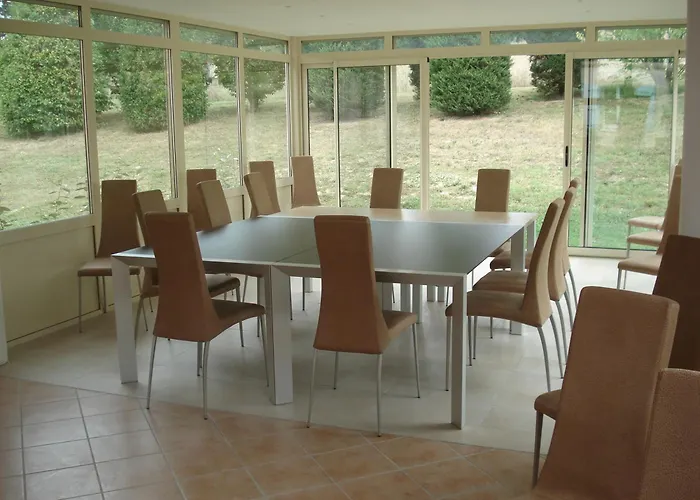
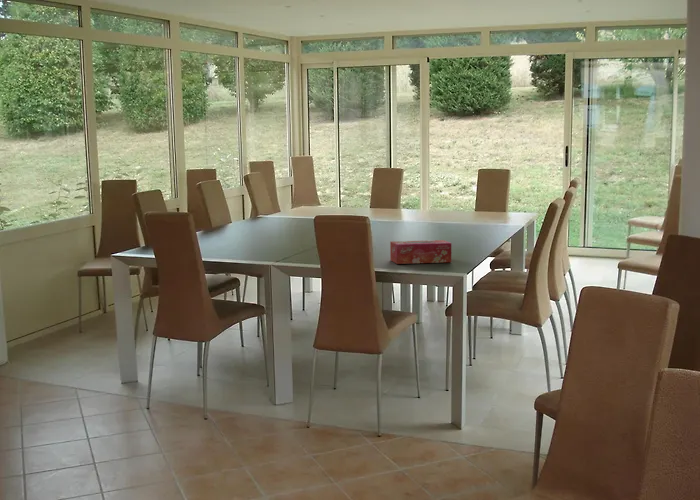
+ tissue box (420, 251)
